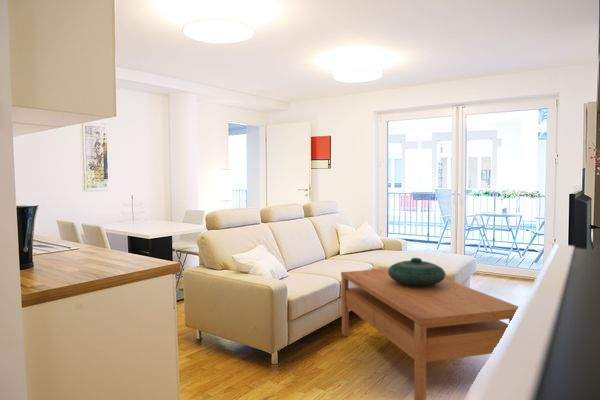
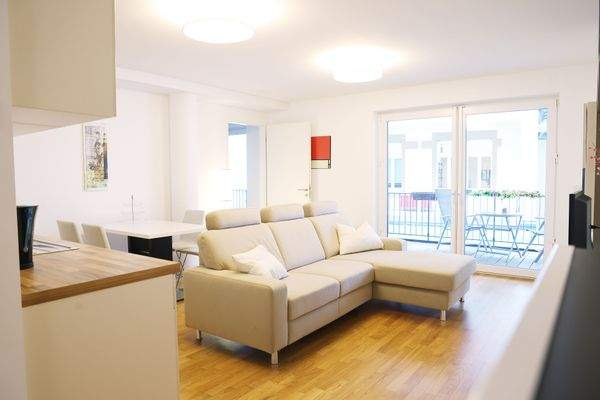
- decorative bowl (416, 270)
- coffee table (416, 323)
